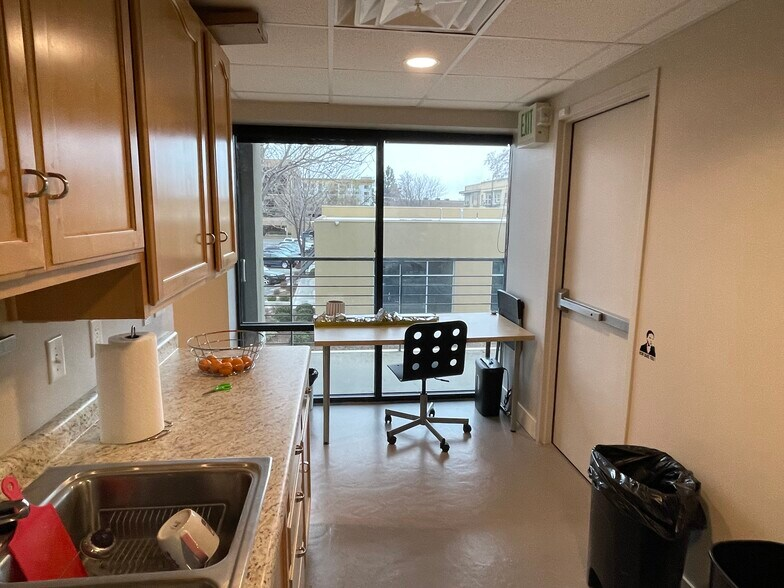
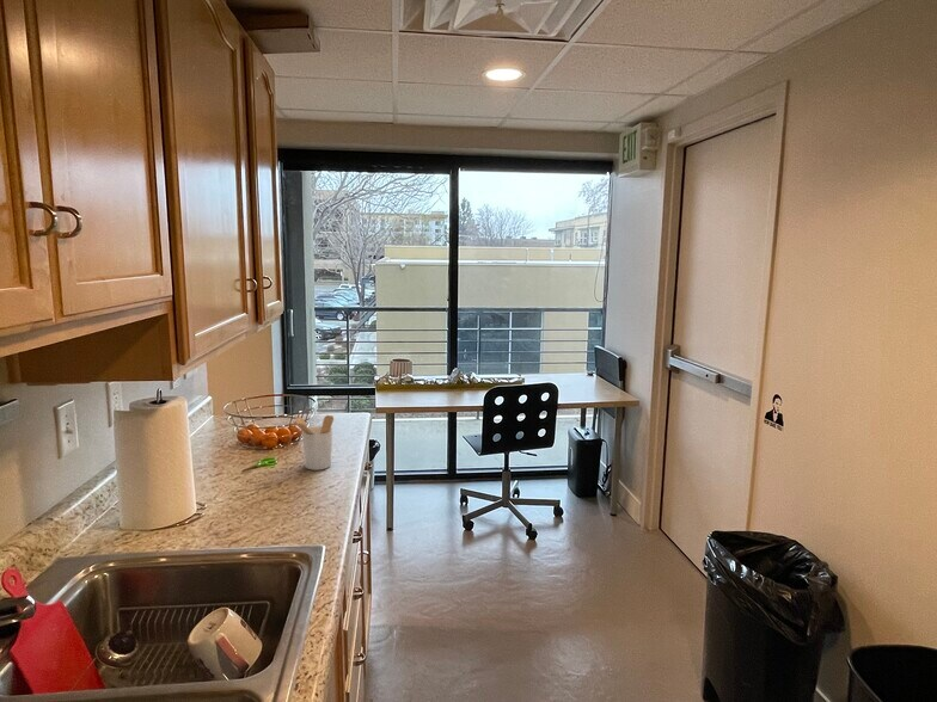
+ utensil holder (311, 441)
